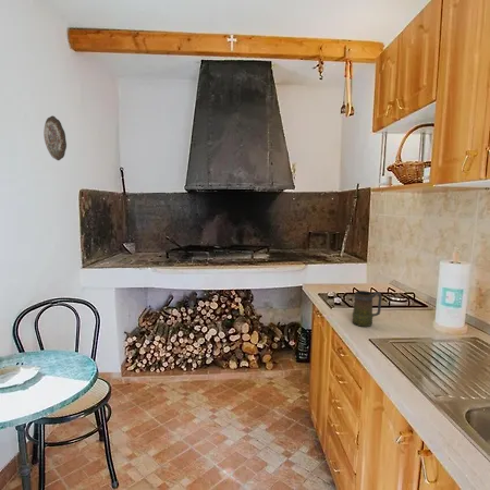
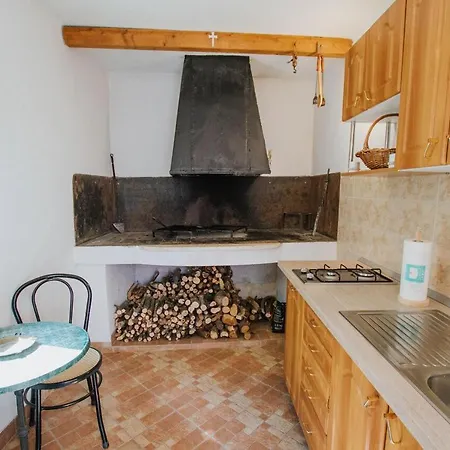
- mug (367, 307)
- decorative plate (53, 138)
